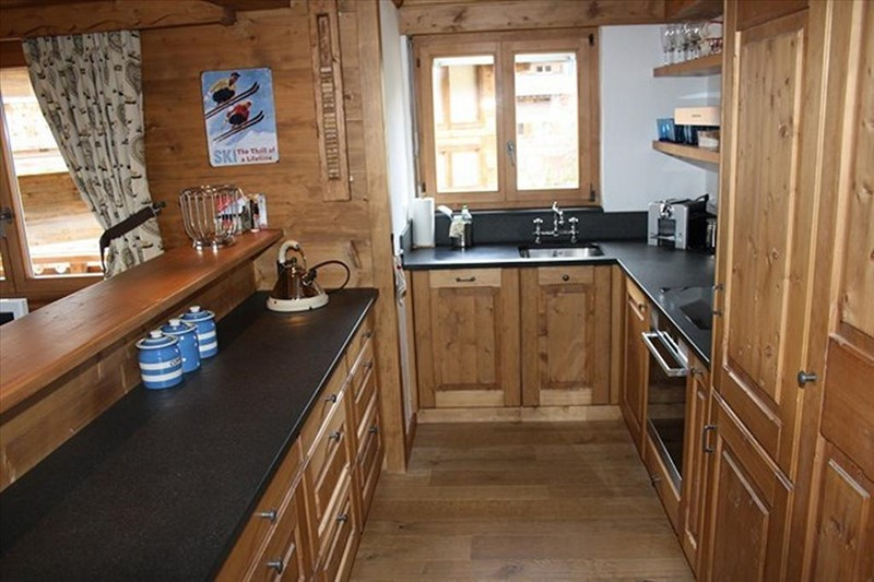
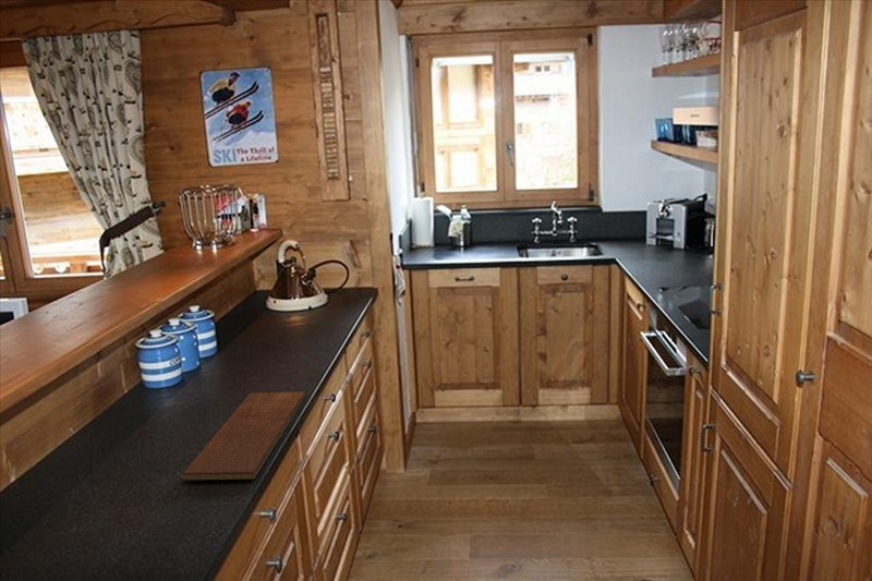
+ chopping board (251, 429)
